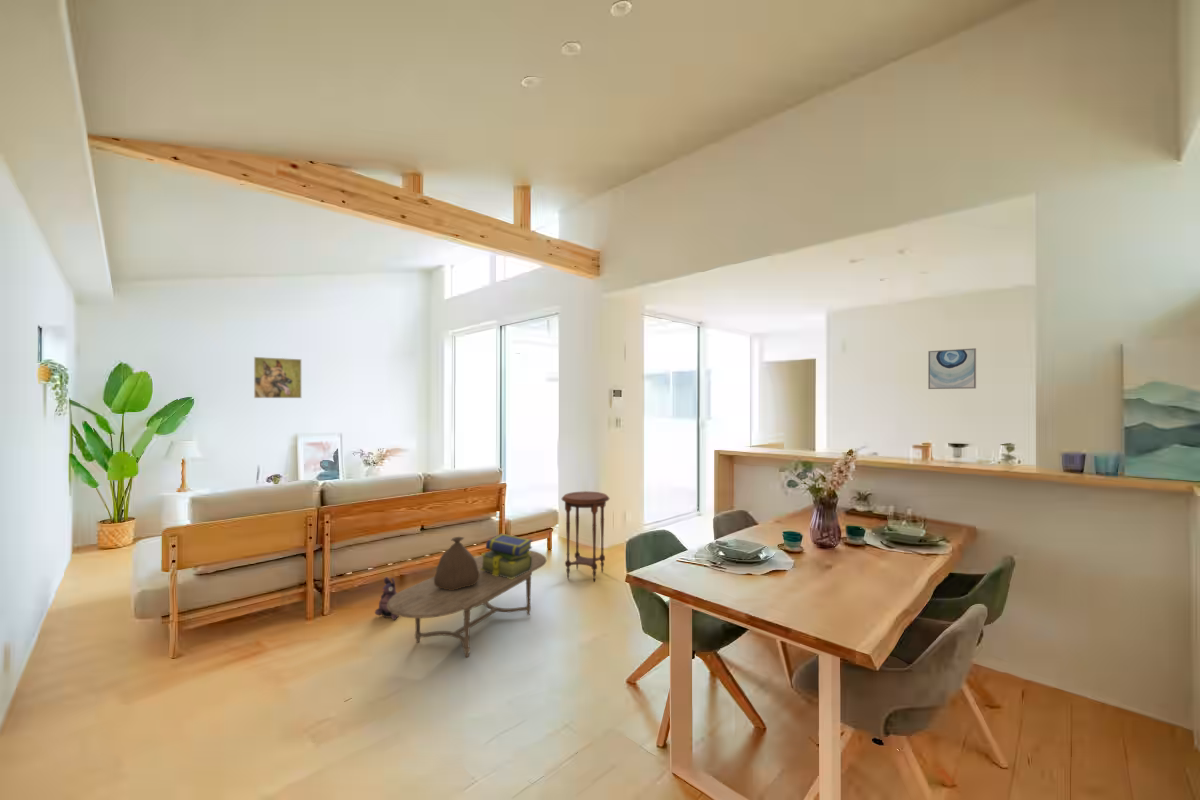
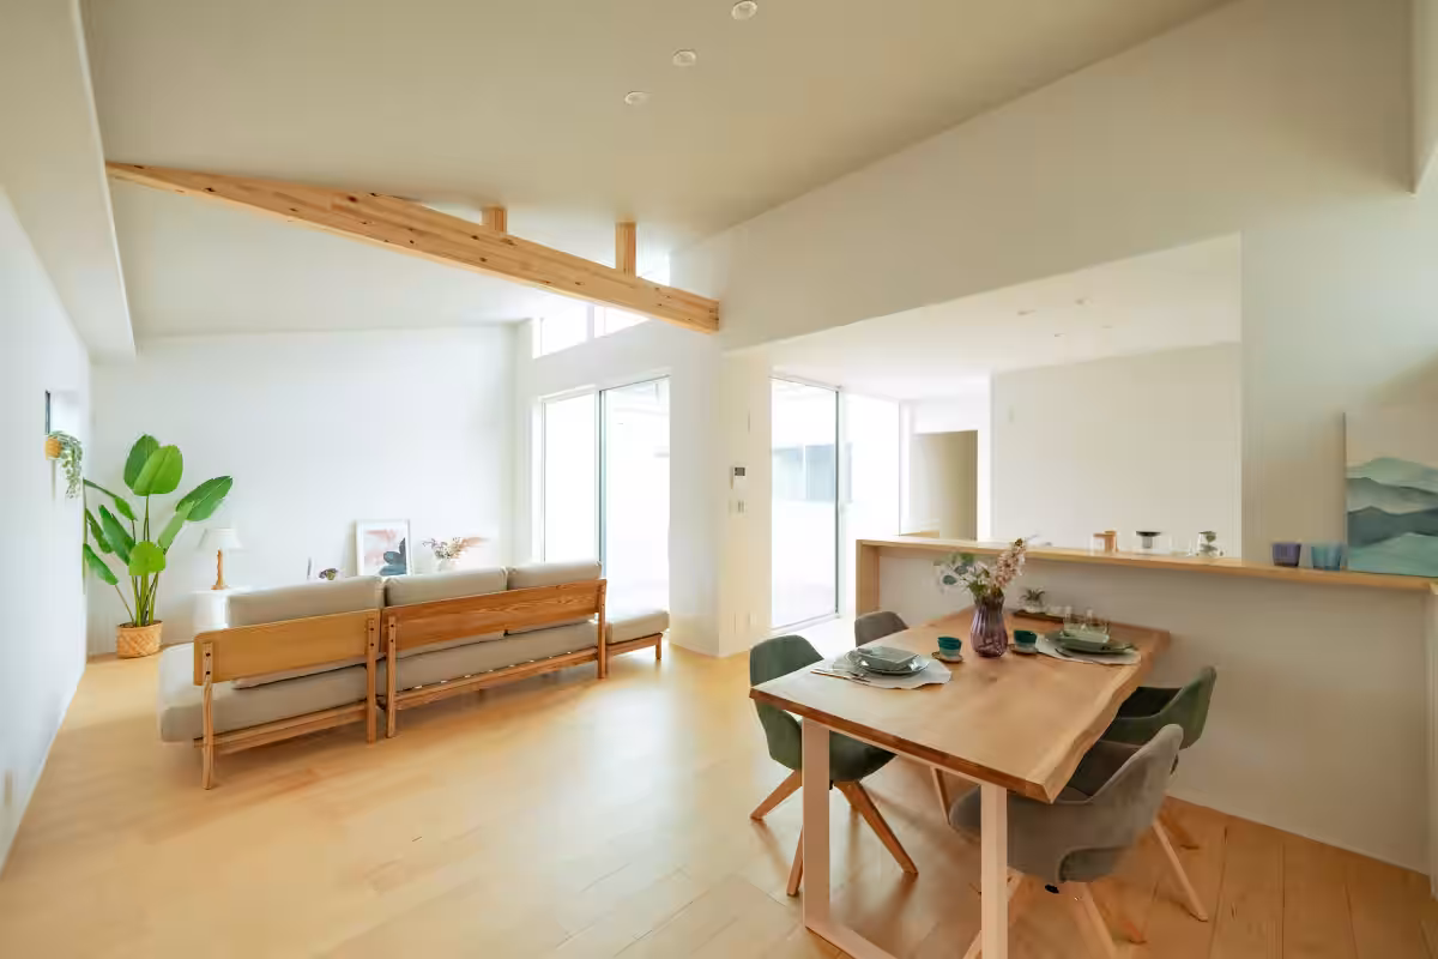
- bag (456, 561)
- coffee table (476, 601)
- stack of books (508, 554)
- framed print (278, 378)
- plush toy (393, 595)
- side table (578, 534)
- wall art (951, 369)
